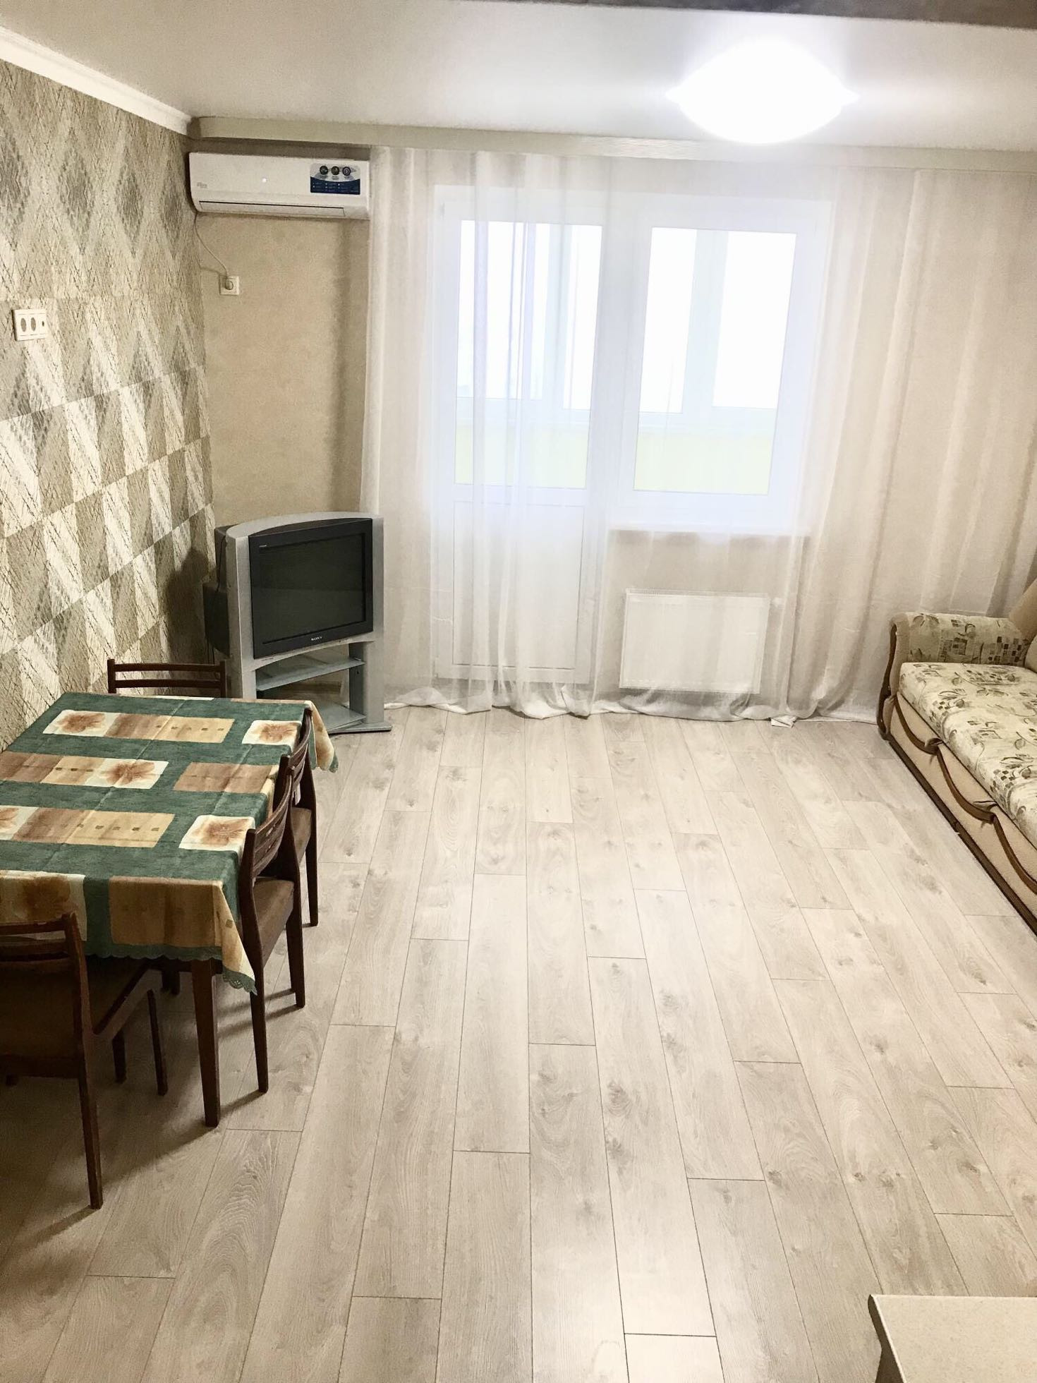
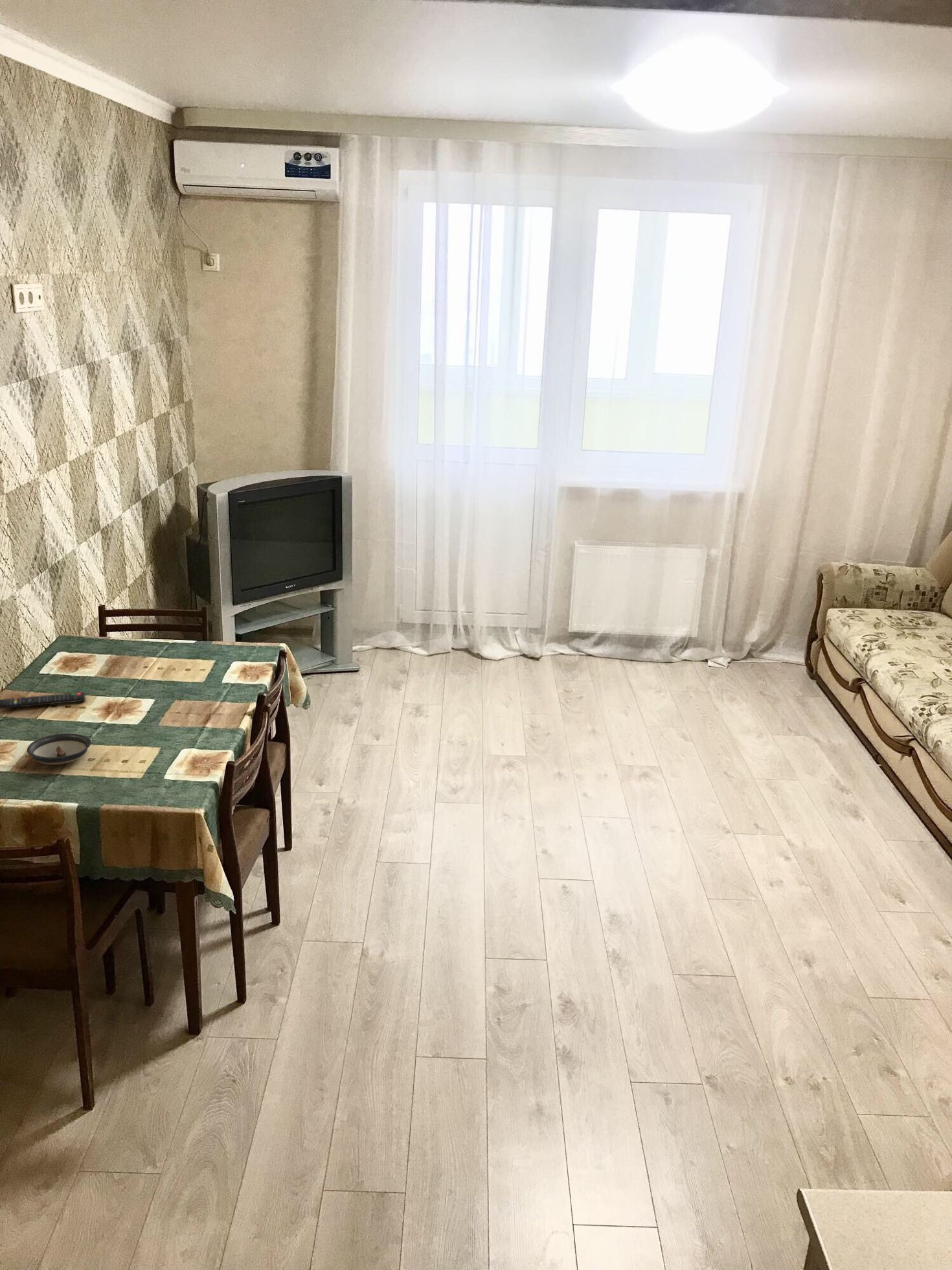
+ saucer (60, 752)
+ remote control (40, 701)
